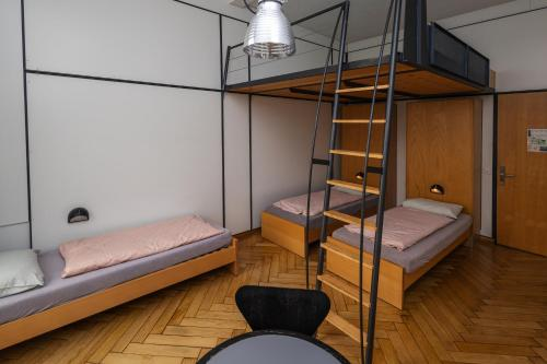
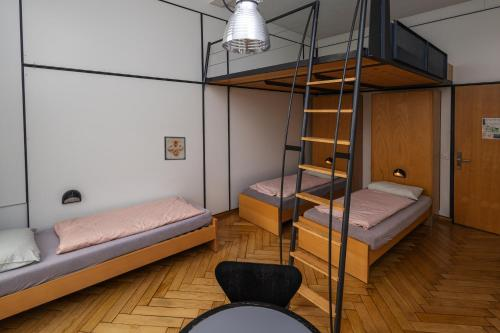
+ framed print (175, 148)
